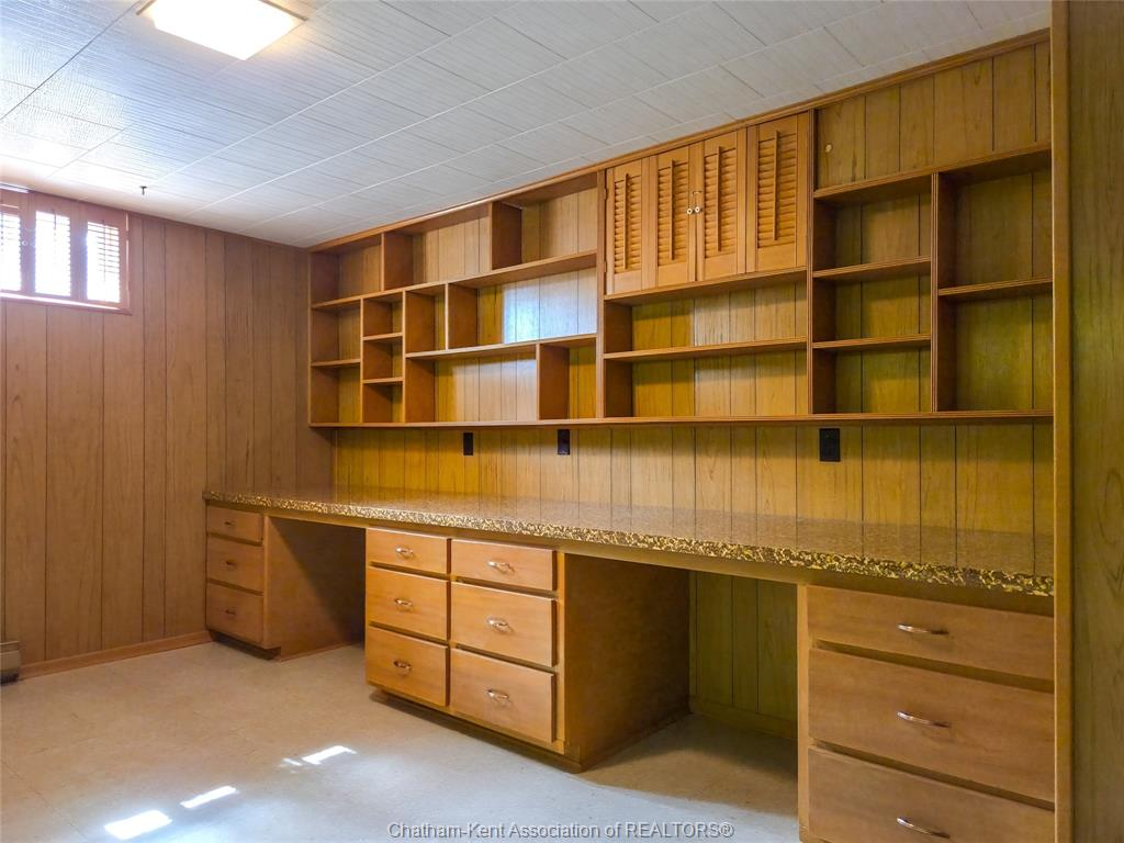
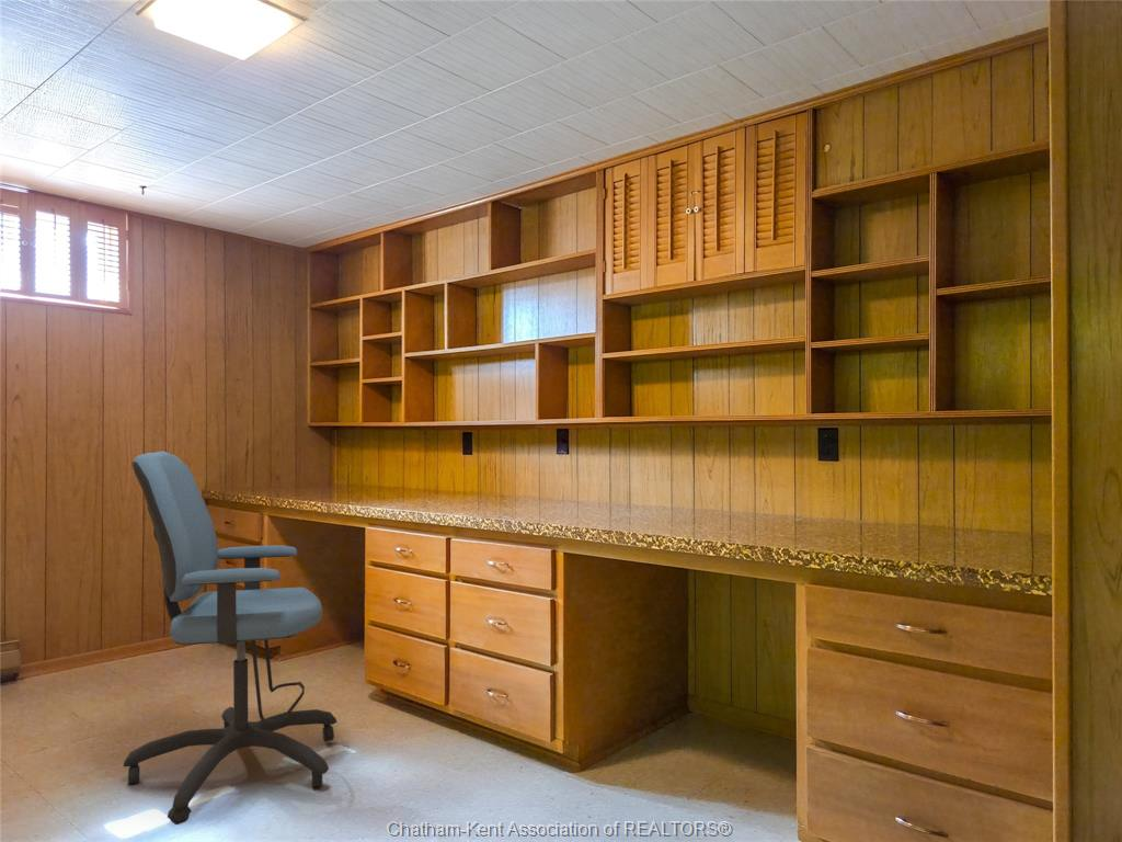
+ office chair (230, 610)
